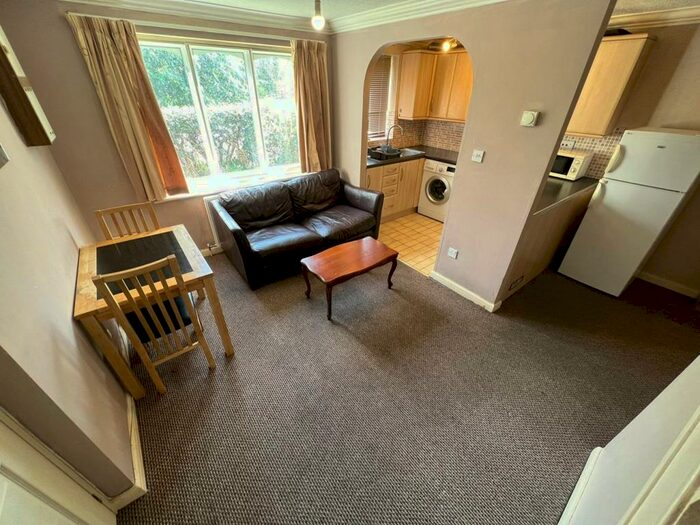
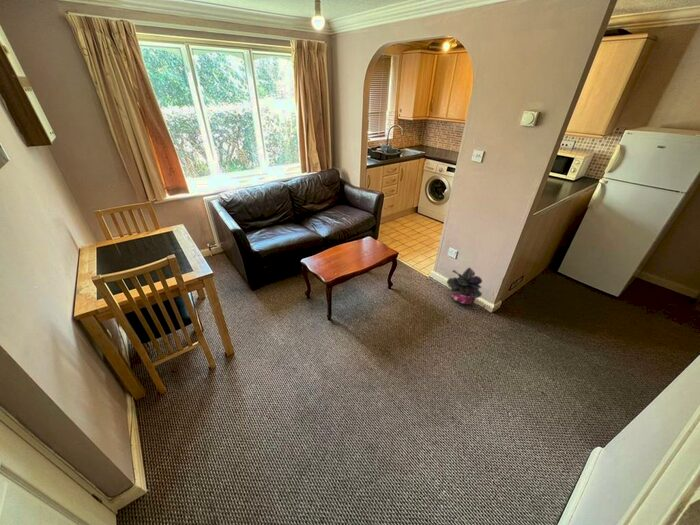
+ potted plant (465, 286)
